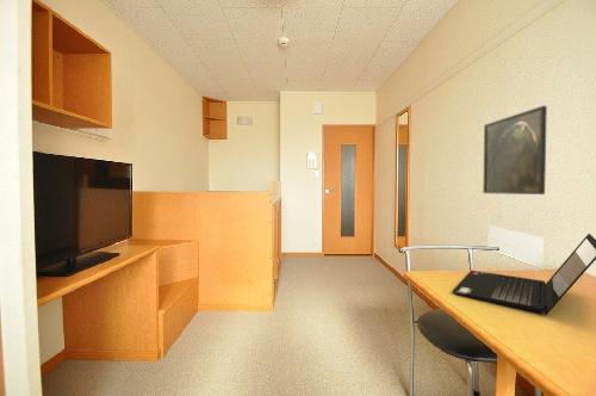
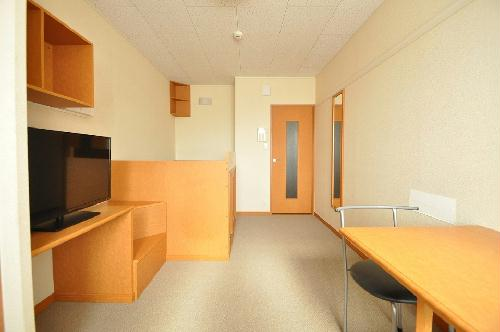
- laptop computer (519, 277)
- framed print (510, 155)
